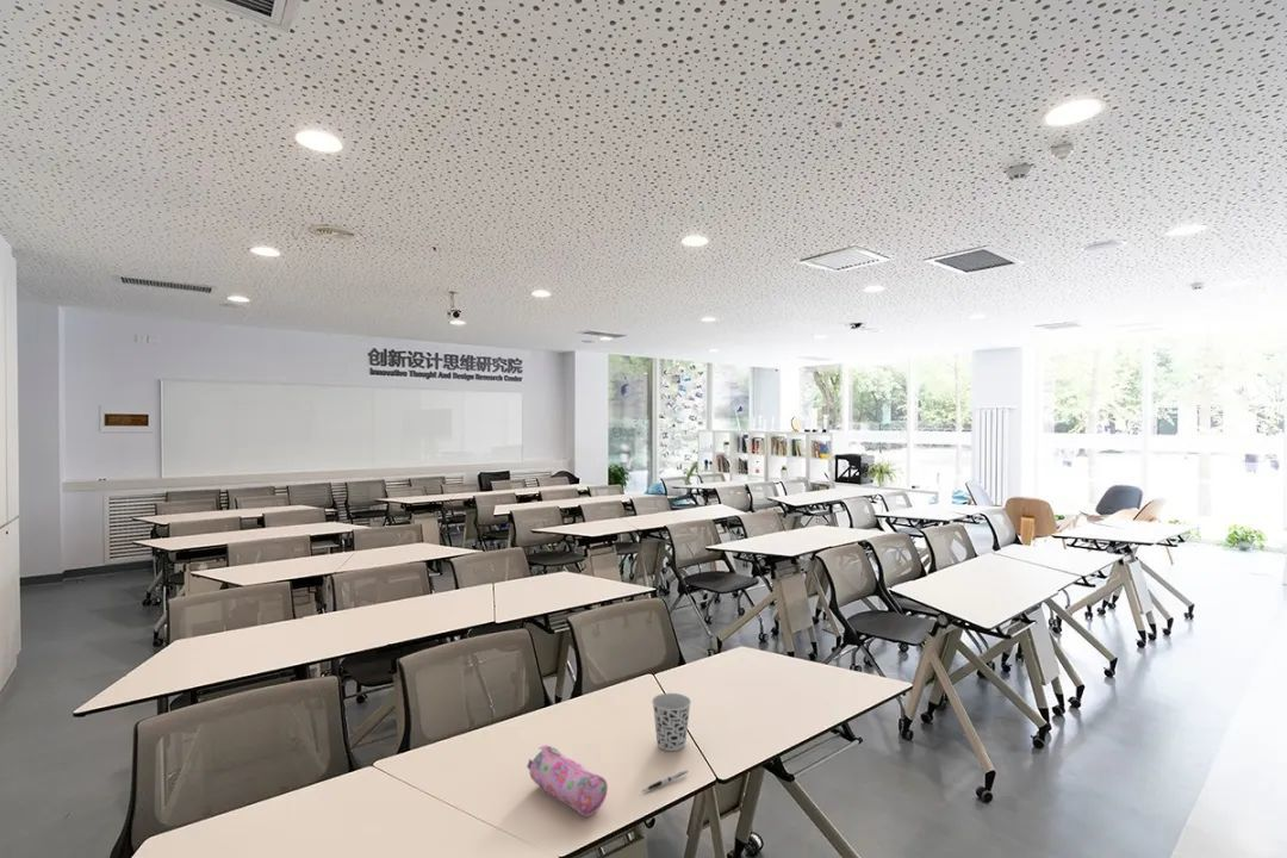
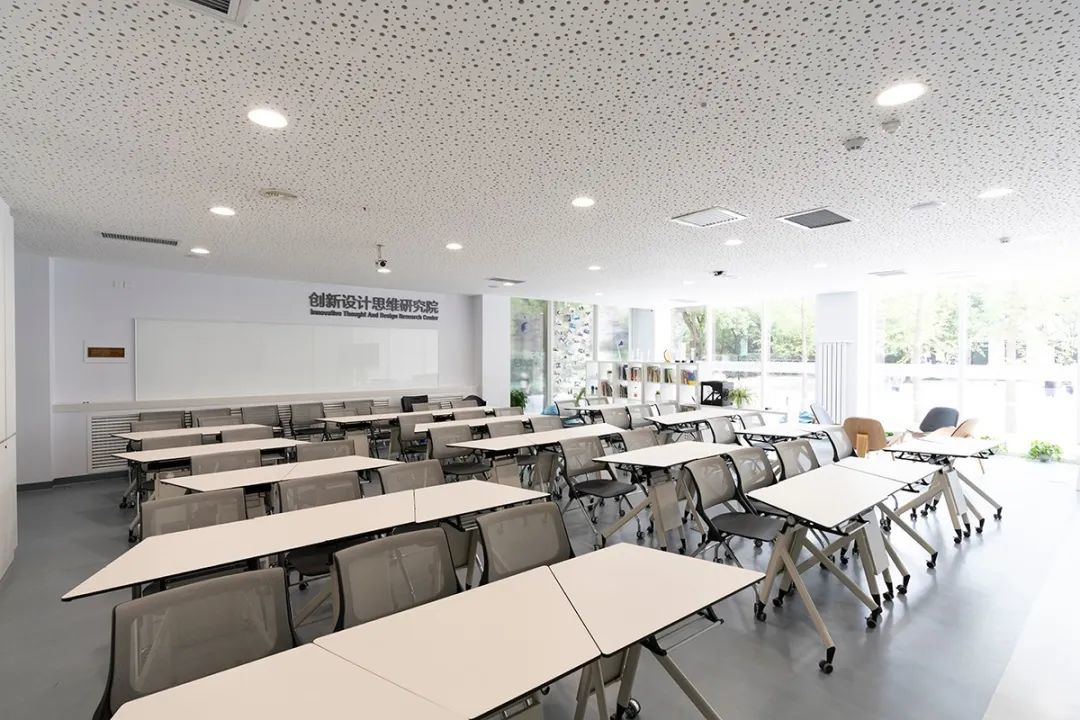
- pencil case (566, 778)
- pen (665, 781)
- cup (671, 722)
